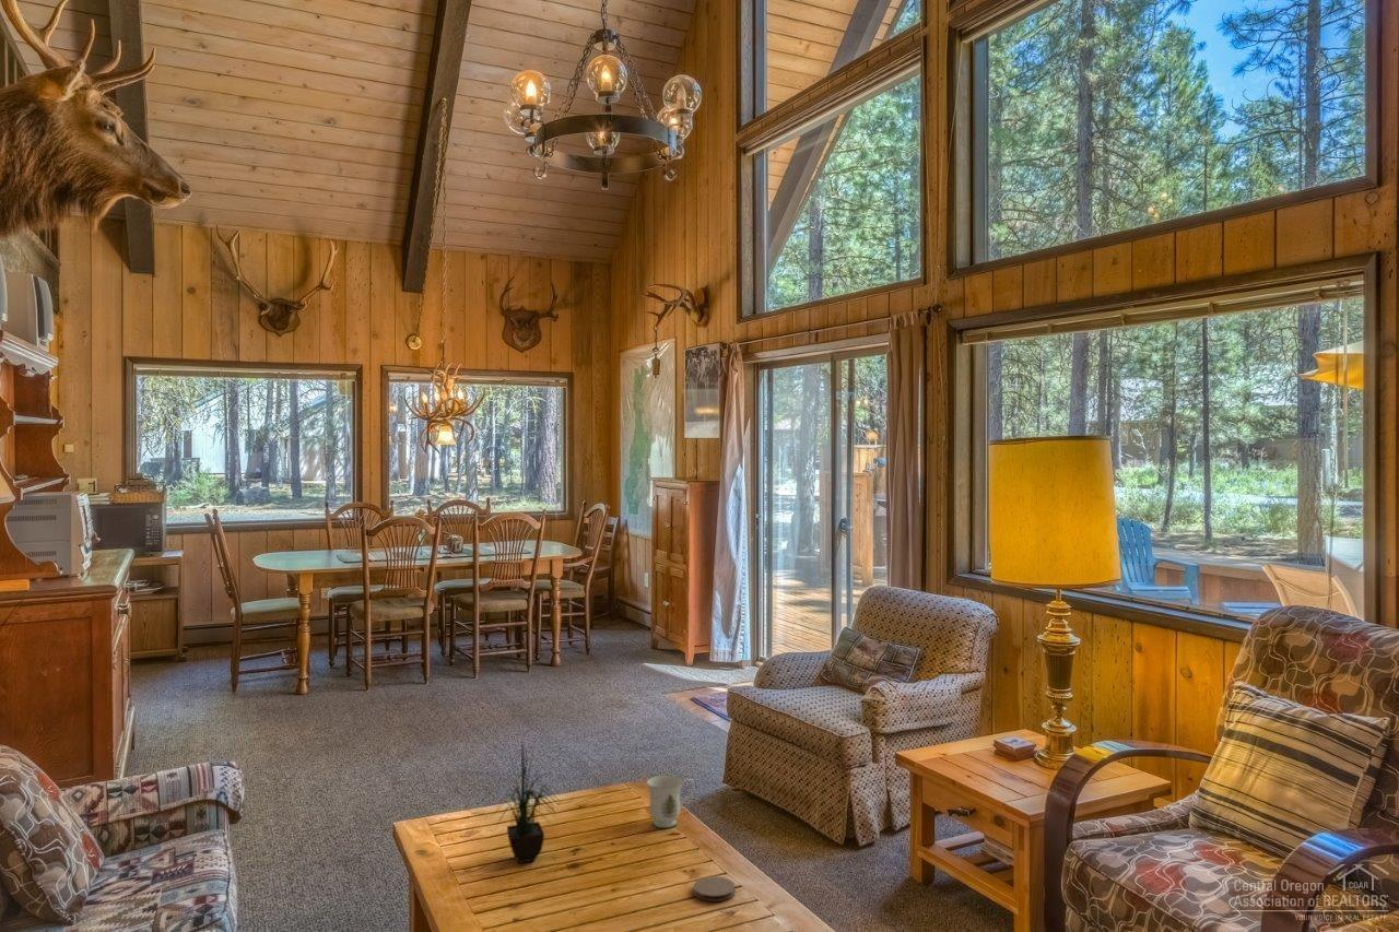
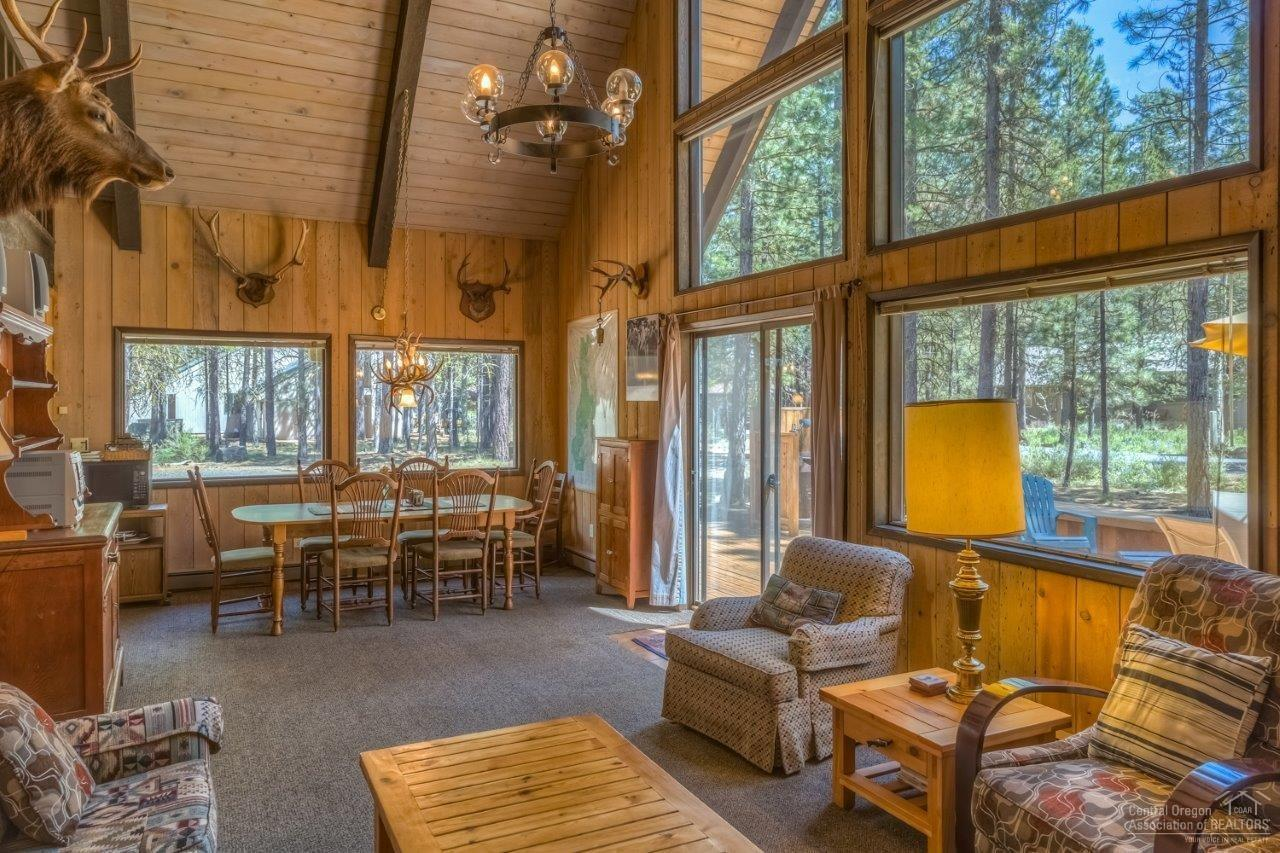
- coaster (714, 888)
- mug (671, 801)
- potted plant (528, 791)
